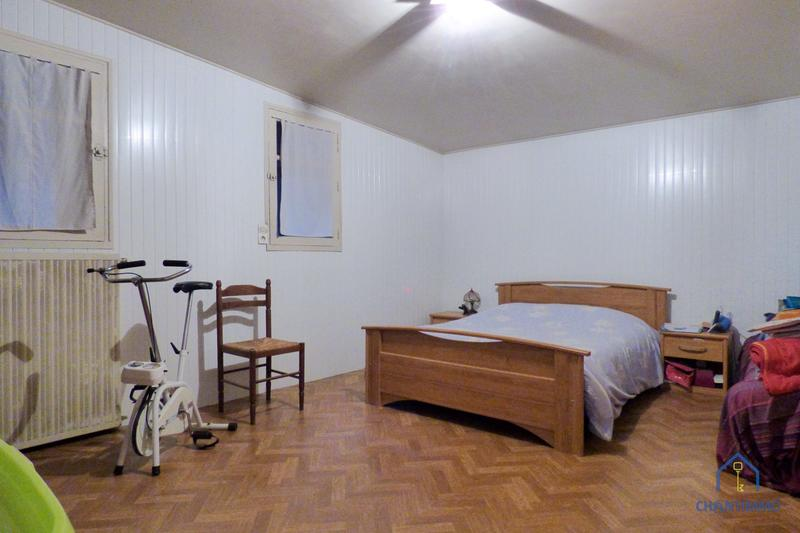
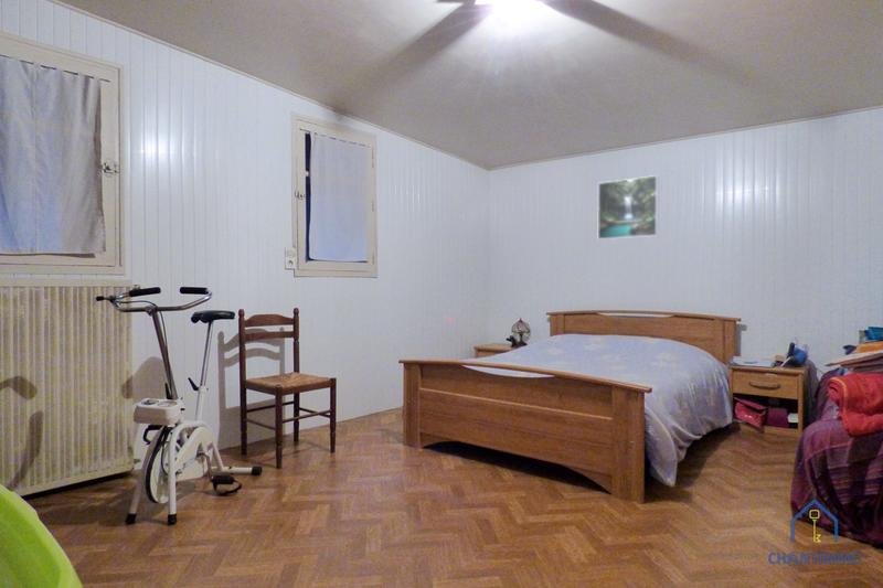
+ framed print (627, 209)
